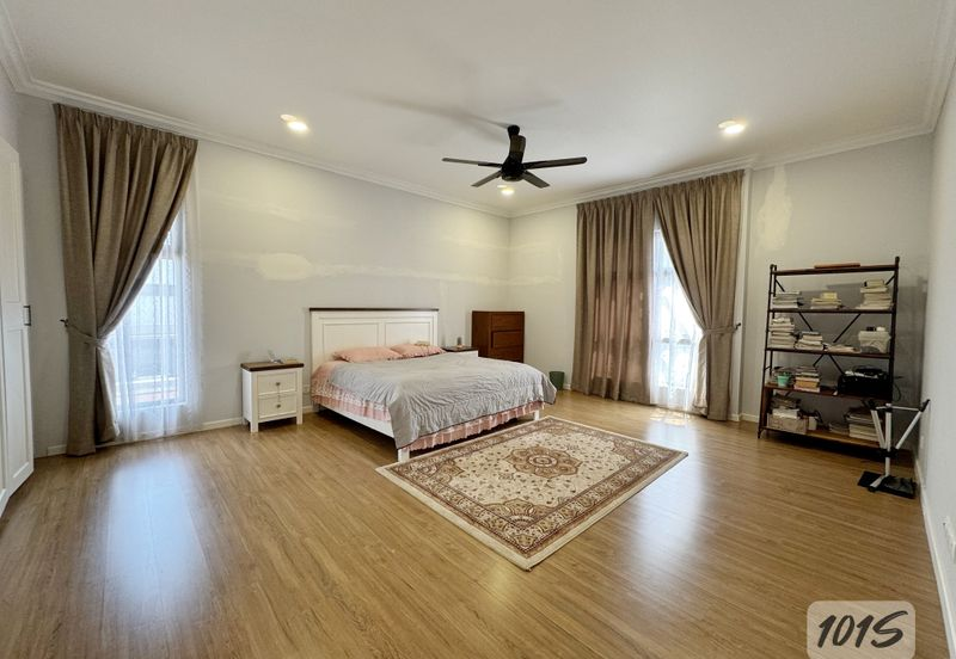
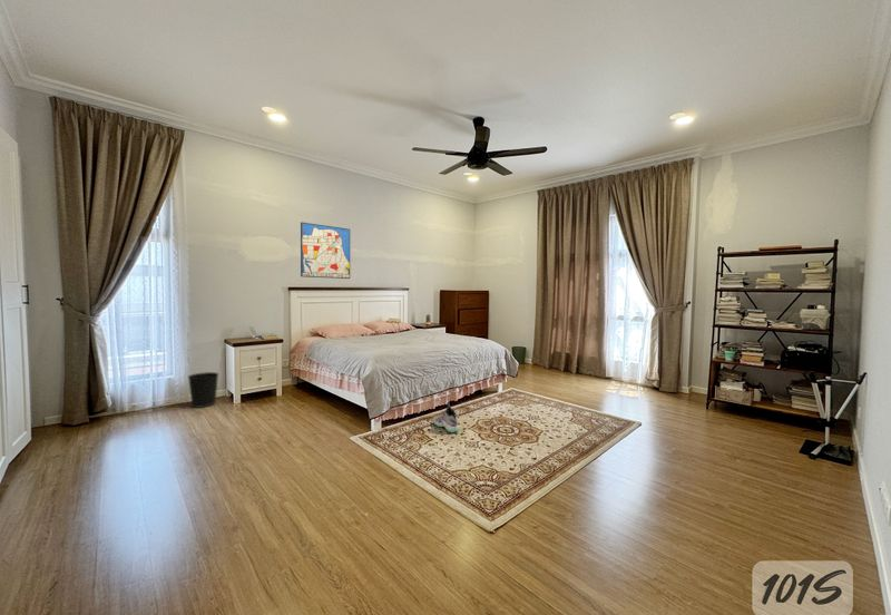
+ wastebasket (203, 389)
+ sneaker (446, 414)
+ wall art (326, 252)
